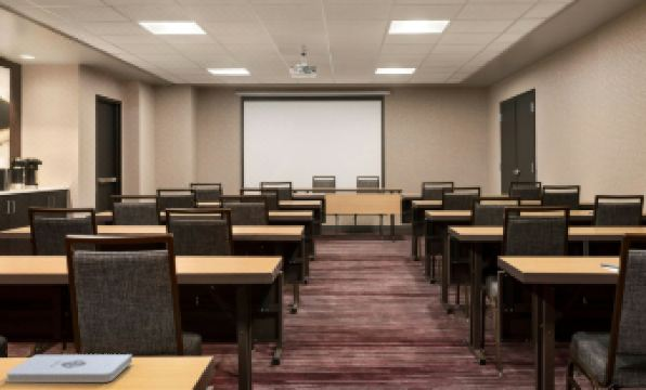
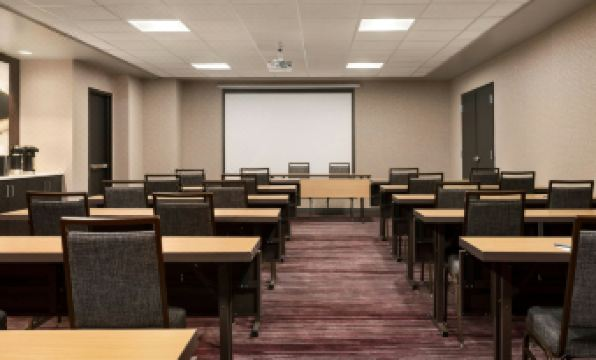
- notepad (70, 367)
